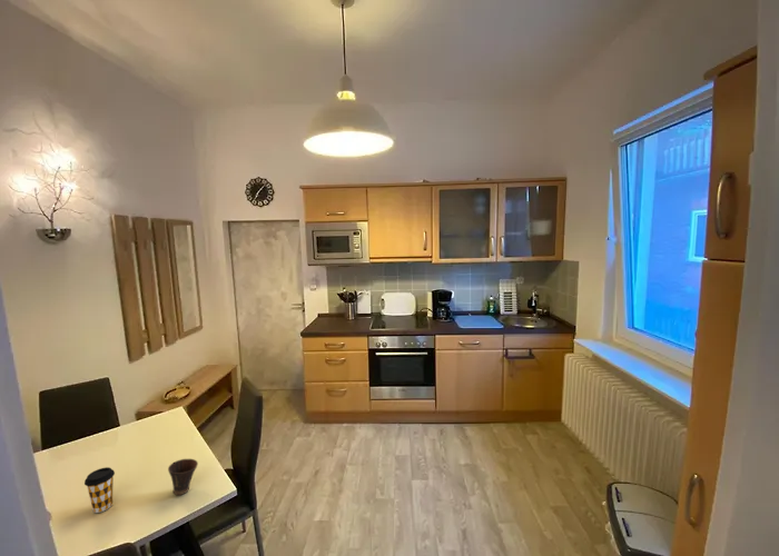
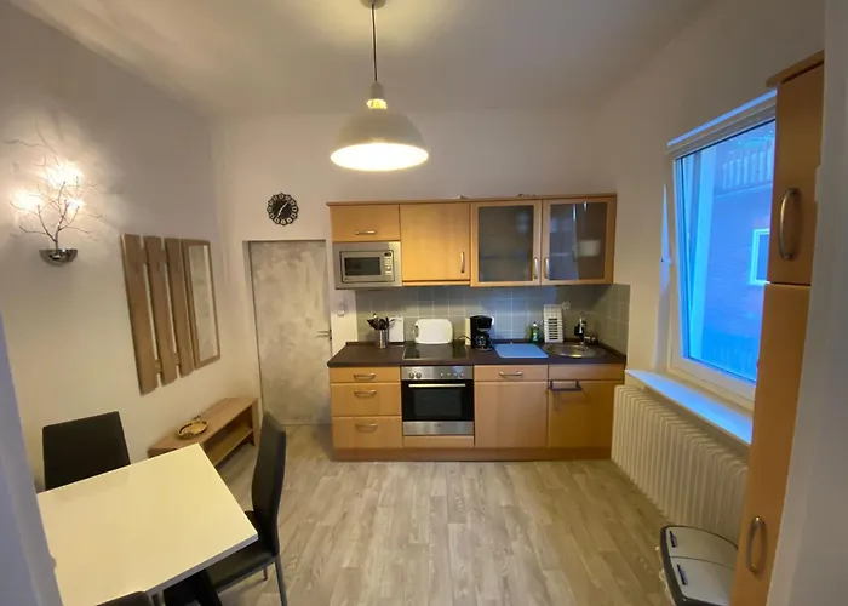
- coffee cup (100, 489)
- cup (184, 477)
